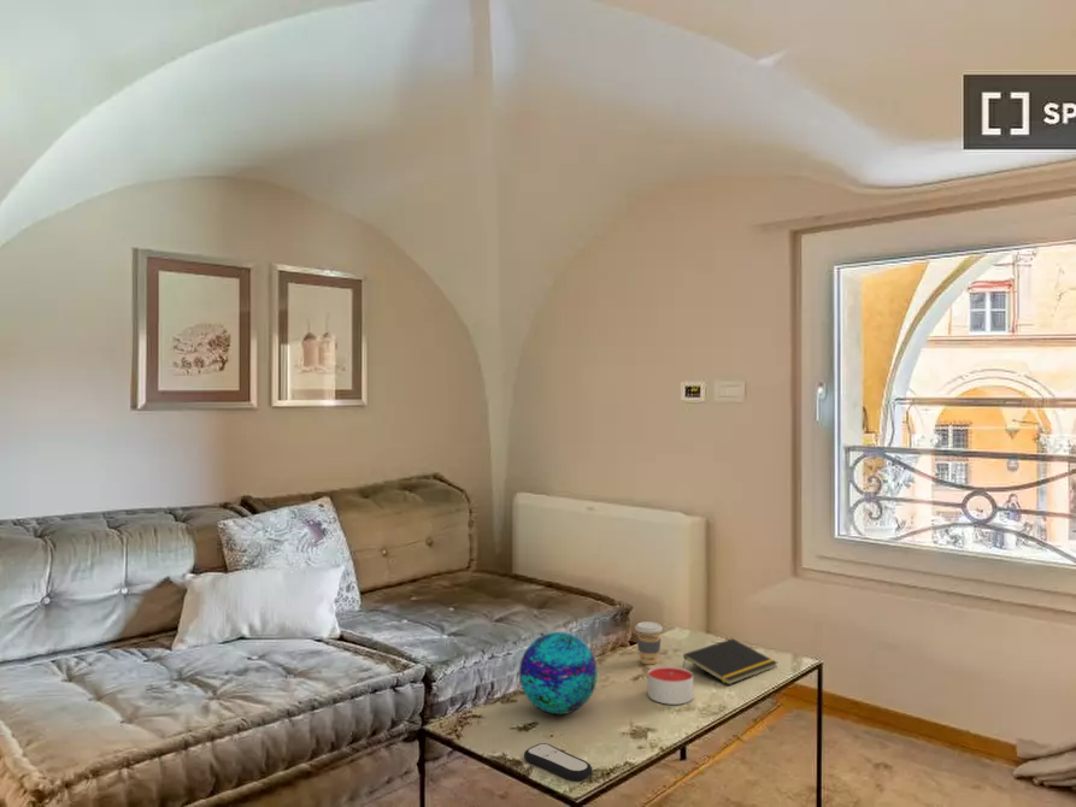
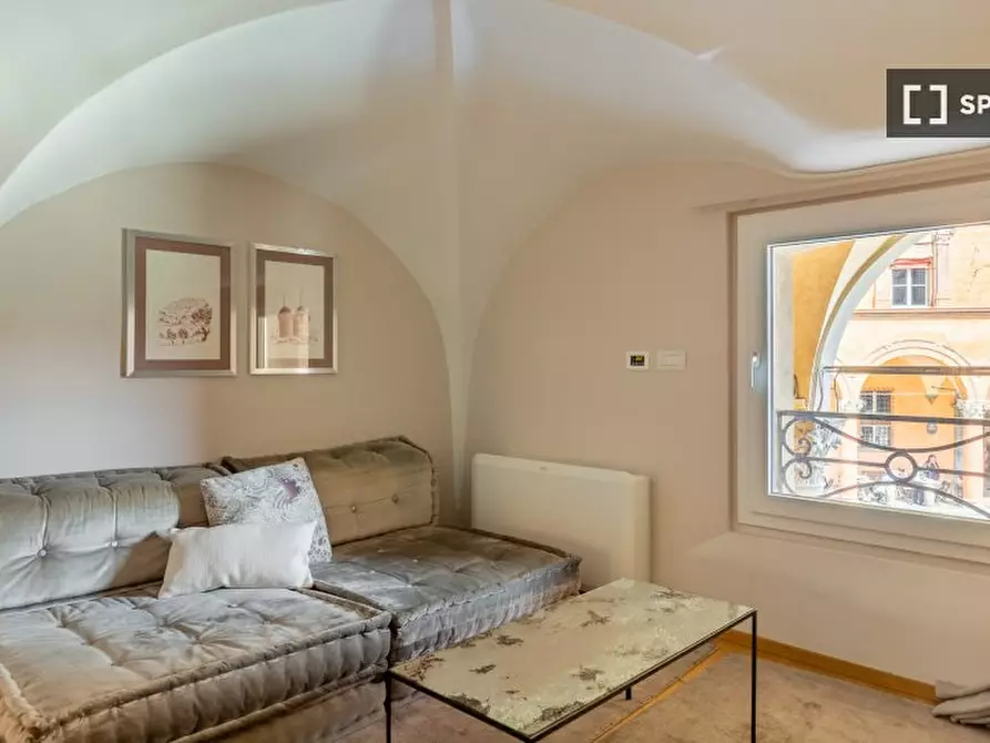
- coffee cup (648, 643)
- notepad (730, 660)
- candle (670, 683)
- remote control (558, 761)
- decorative ball (558, 672)
